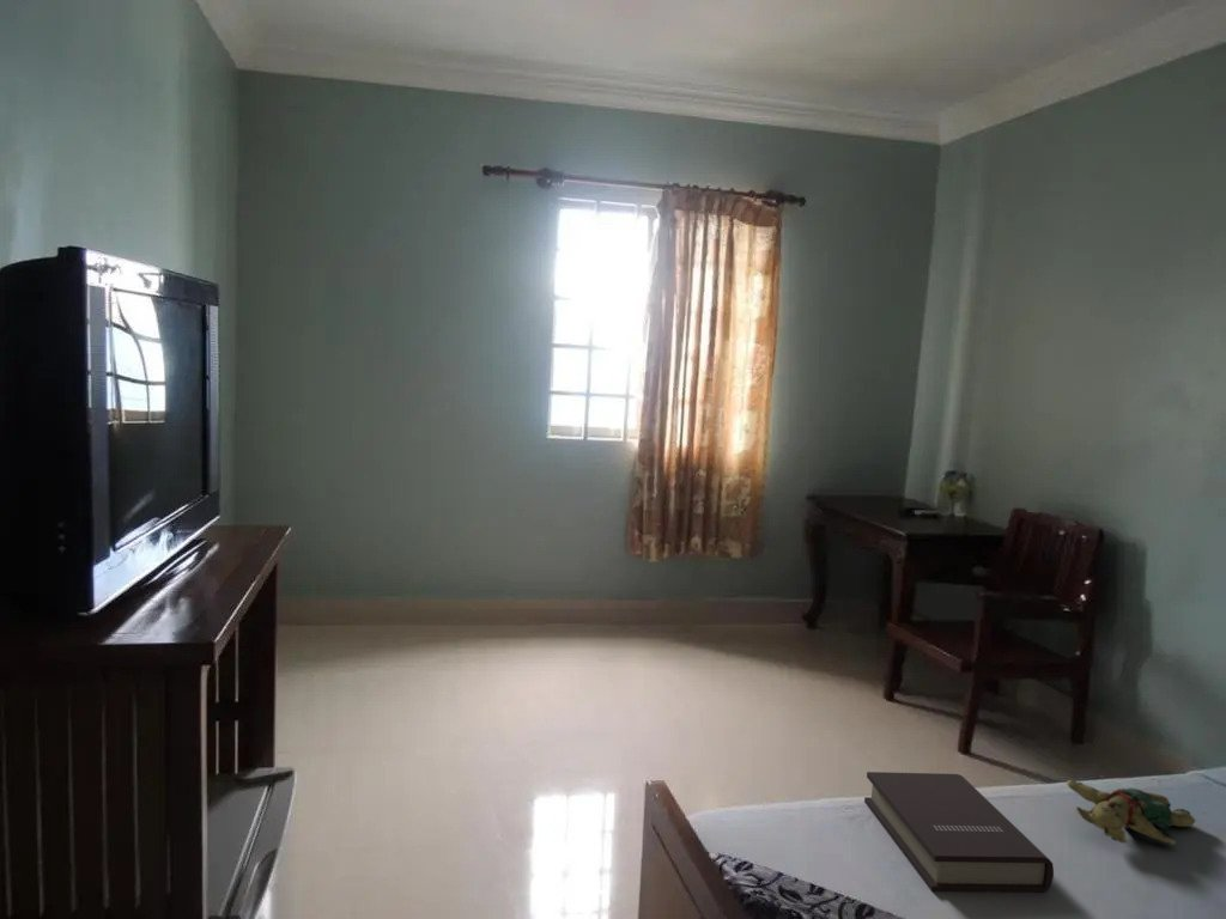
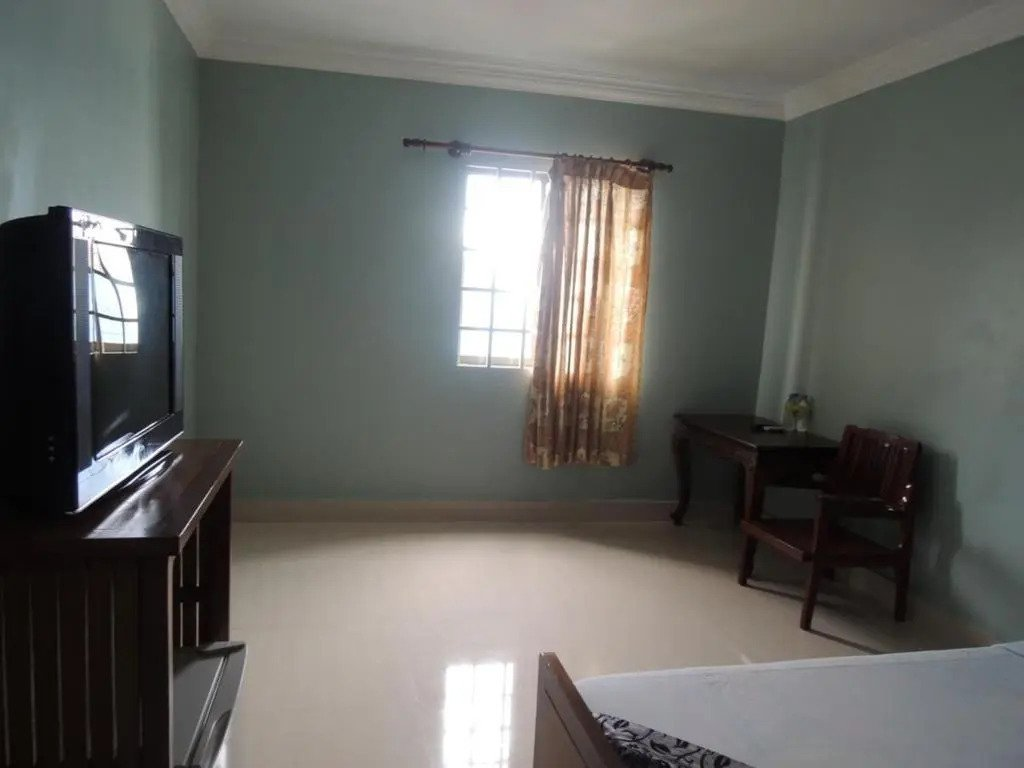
- book (951, 827)
- teddy bear (1135, 813)
